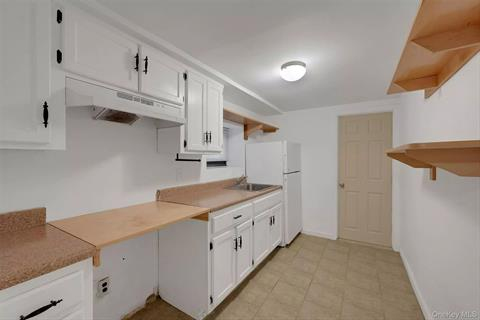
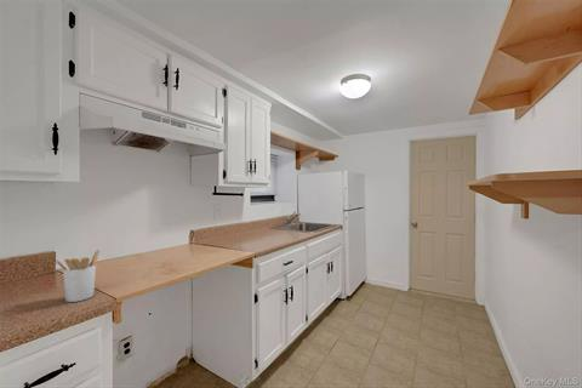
+ utensil holder (79, 275)
